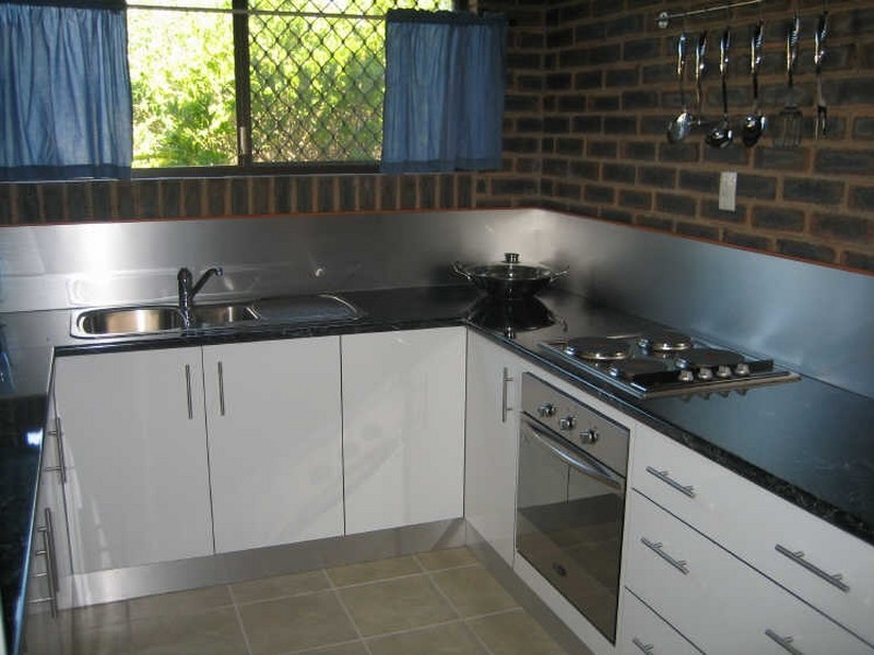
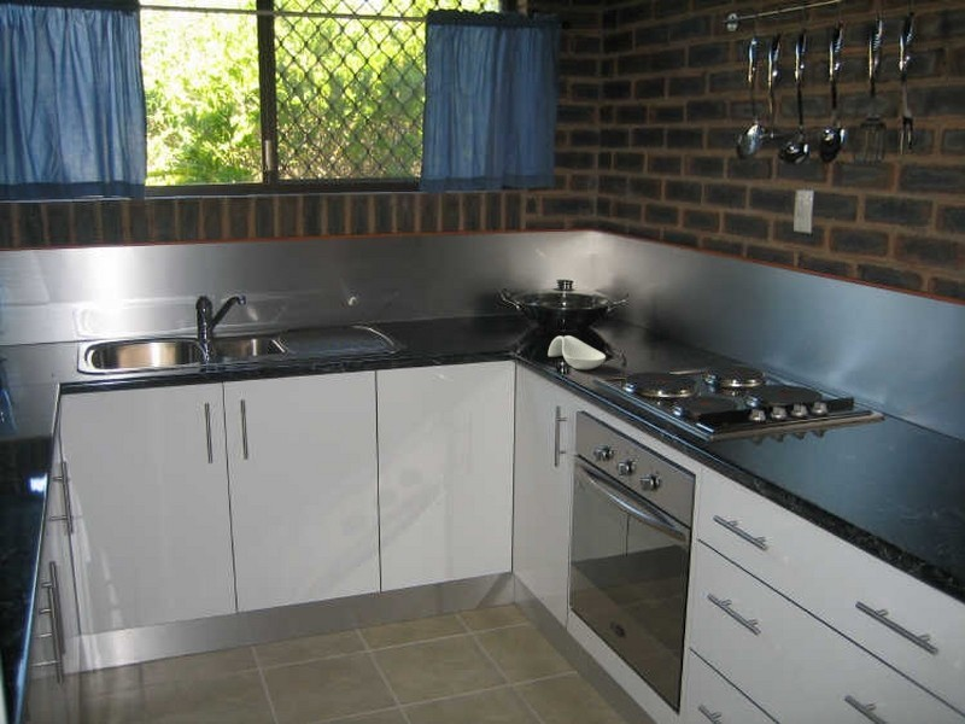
+ spoon rest (573, 351)
